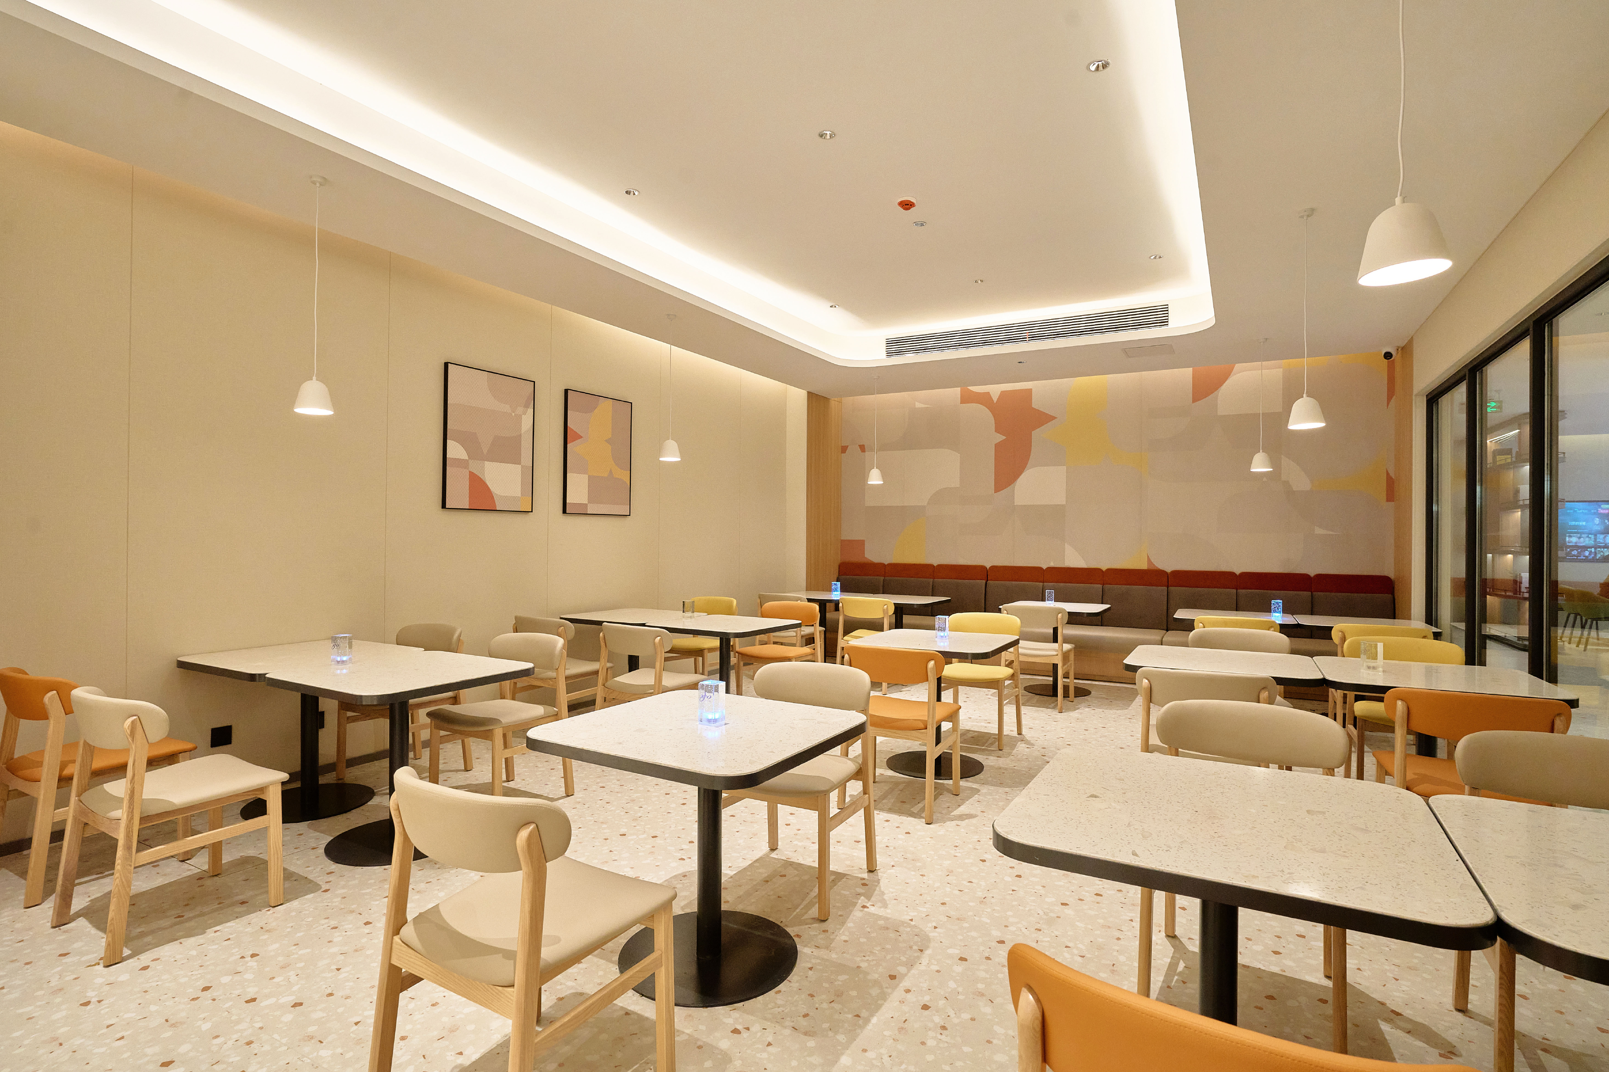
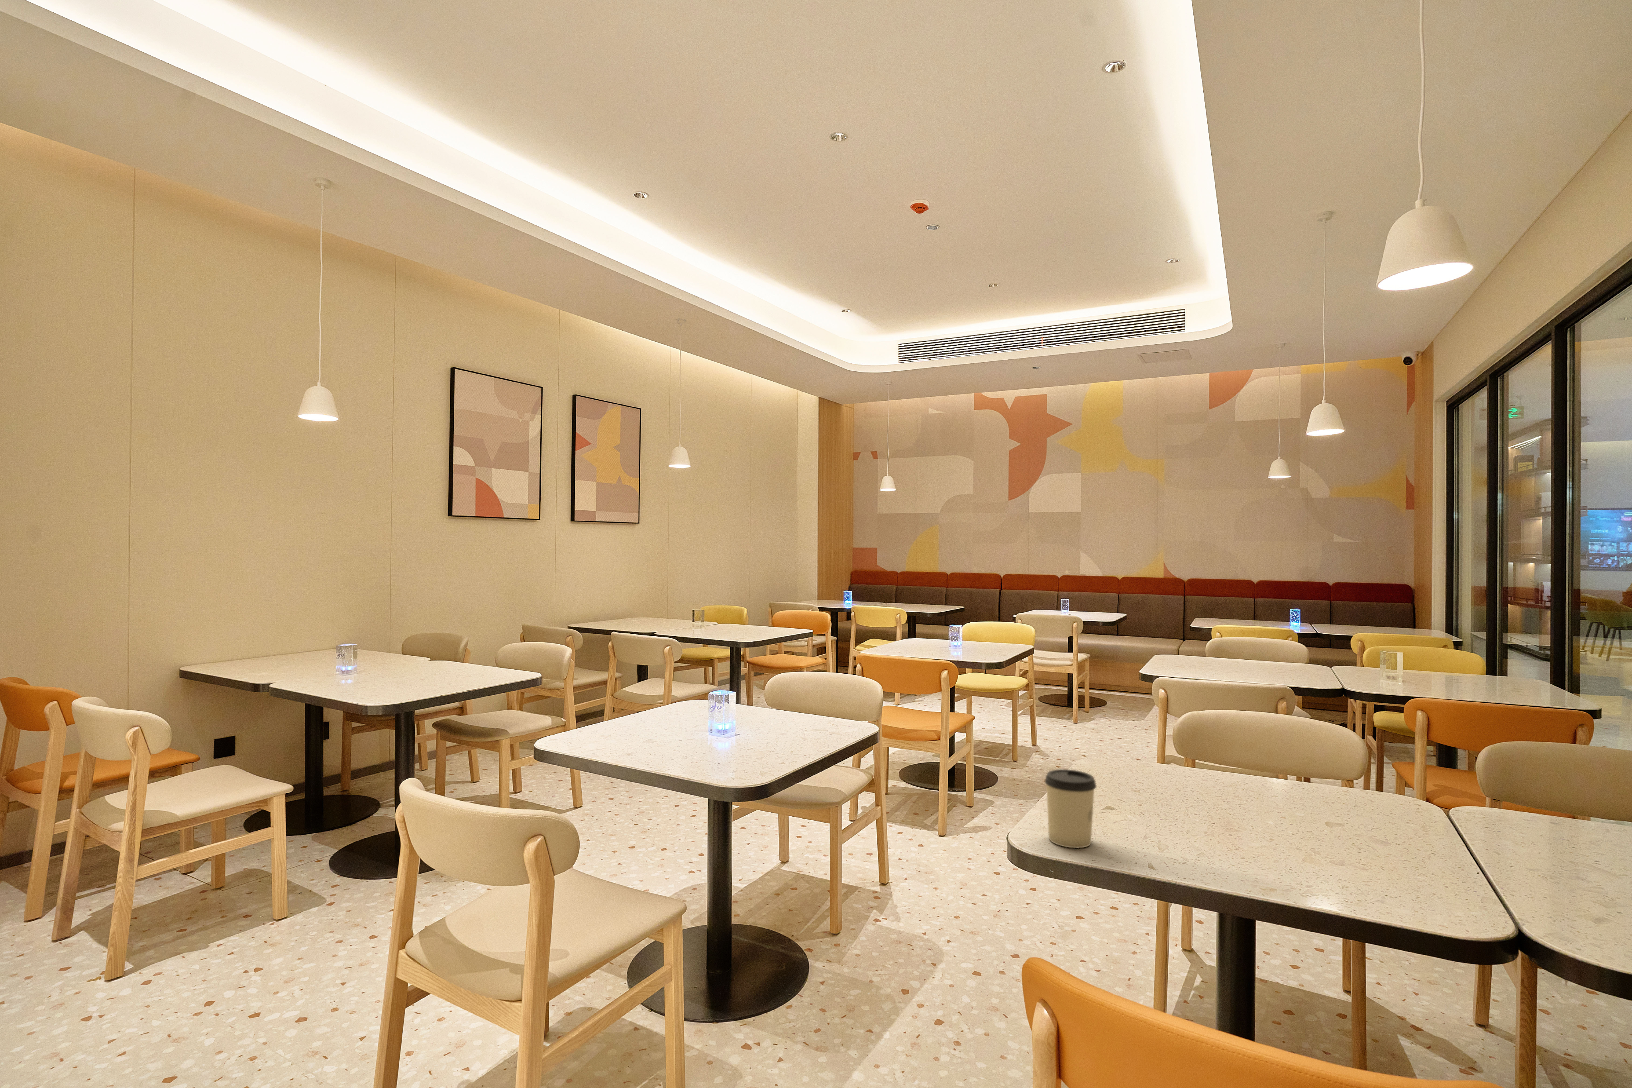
+ cup (1070, 807)
